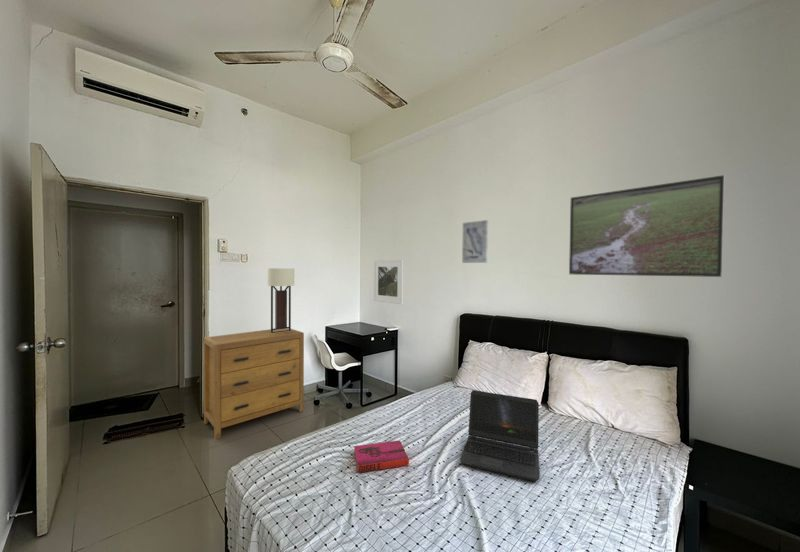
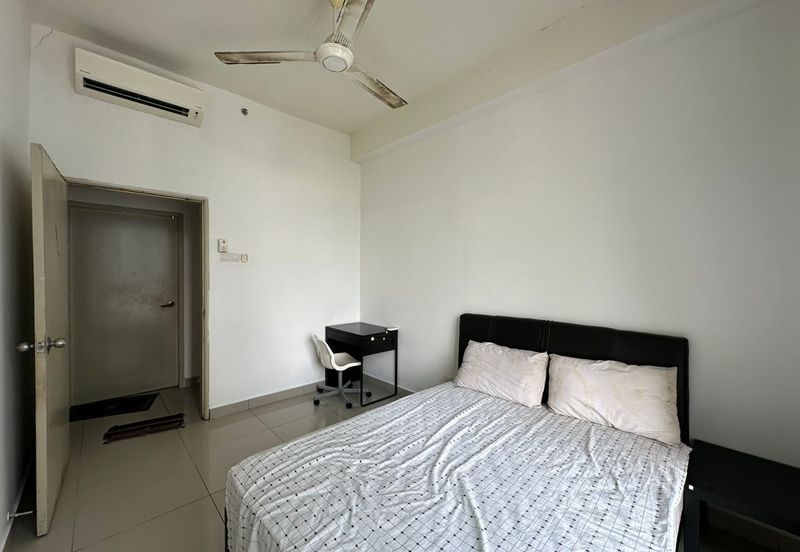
- wall sconce (281, 299)
- wall art (474, 242)
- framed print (635, 231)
- hardback book (380, 455)
- laptop computer (500, 431)
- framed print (387, 281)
- dresser (256, 376)
